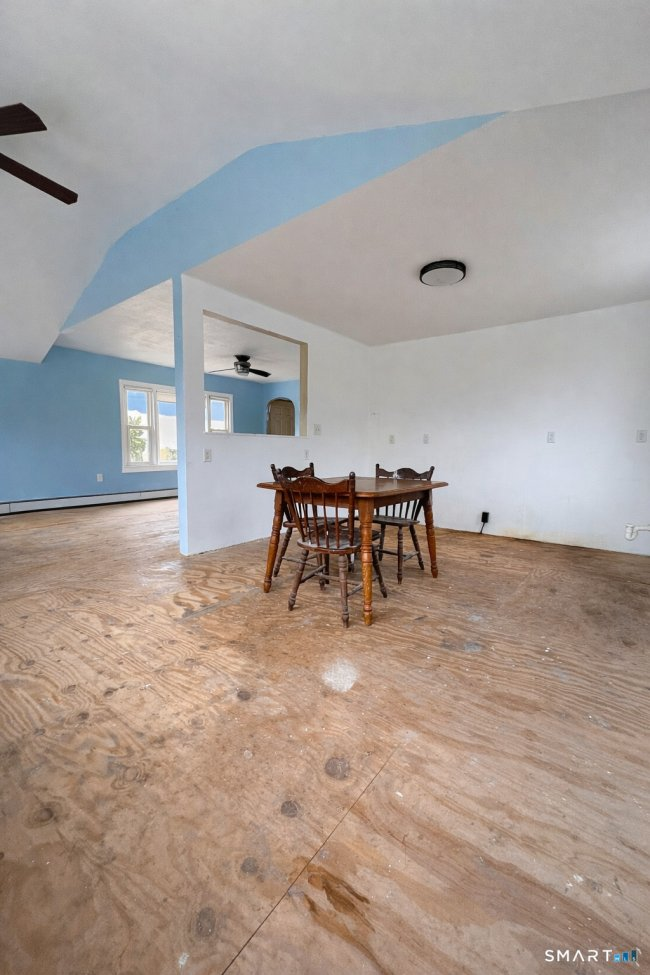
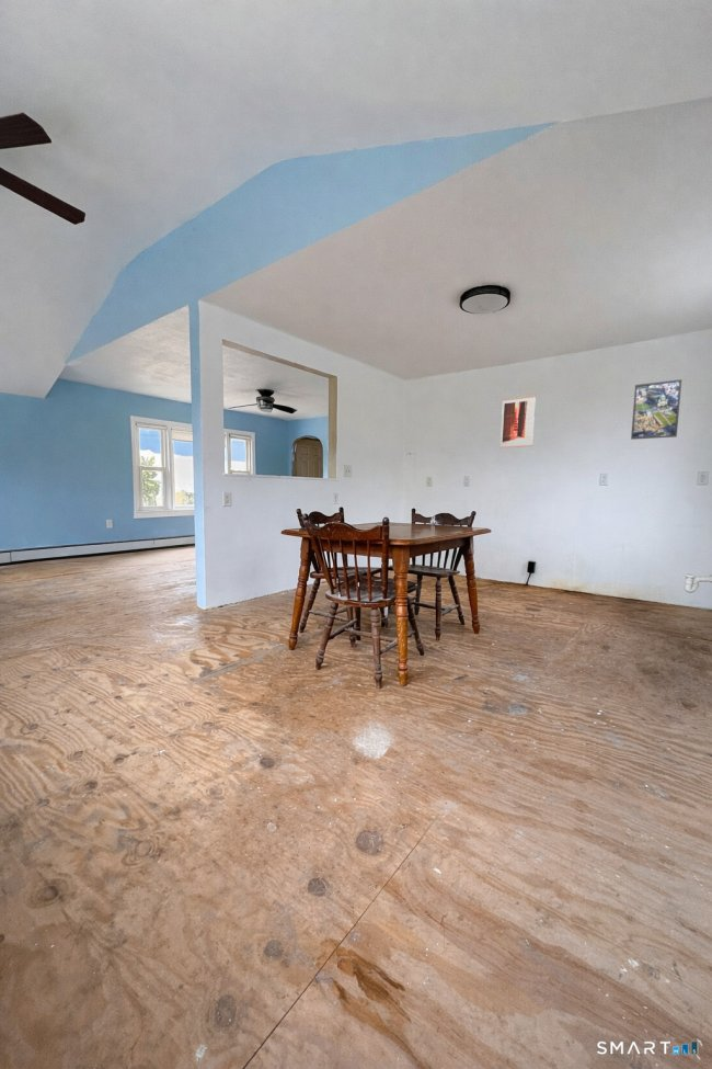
+ wall art (517, 422)
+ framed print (655, 410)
